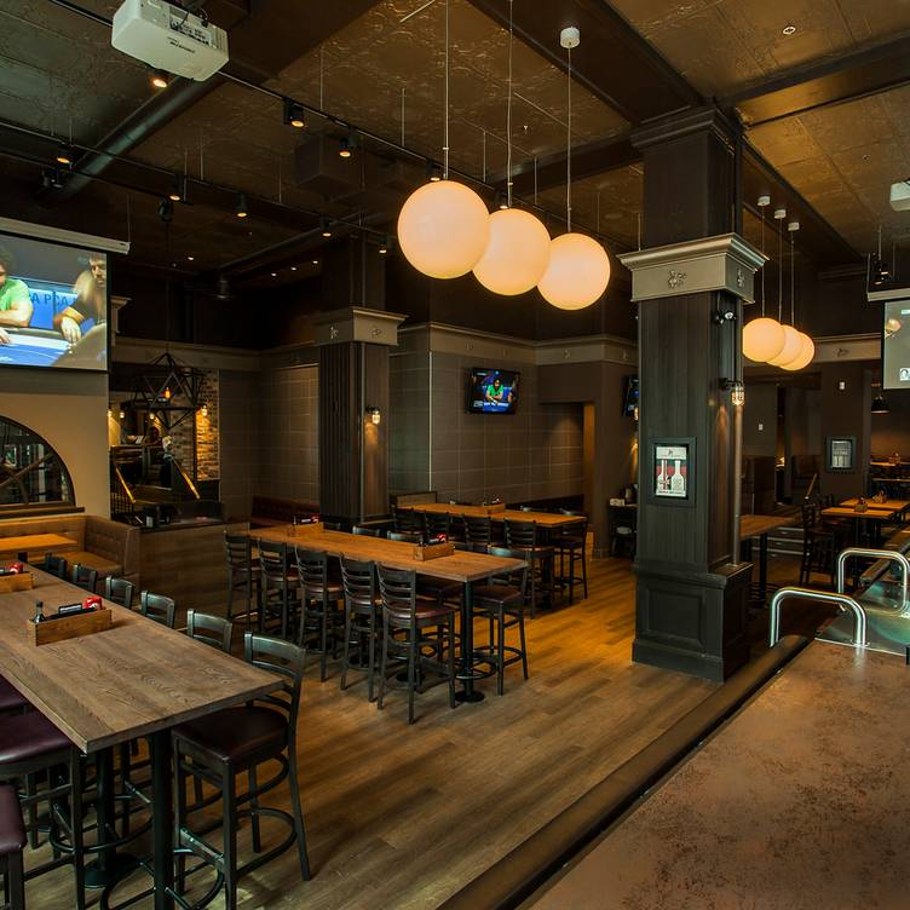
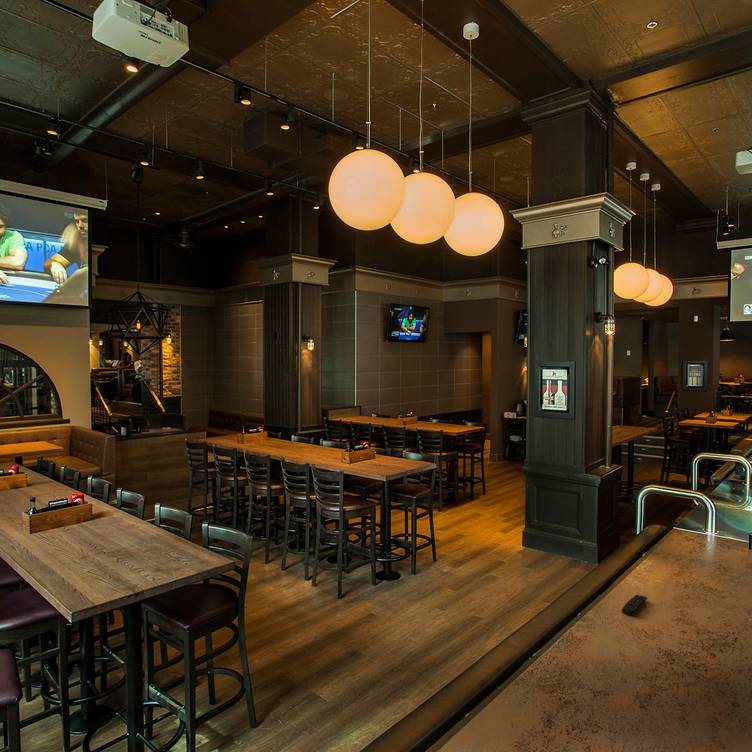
+ remote control (635, 603)
